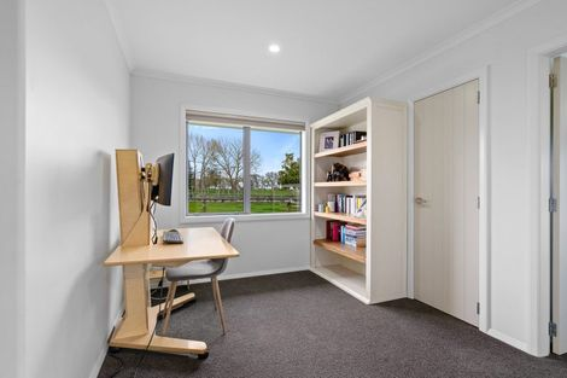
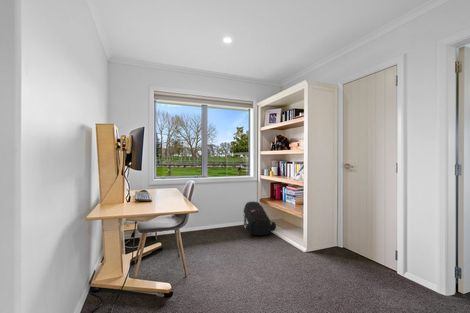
+ backpack (254, 217)
